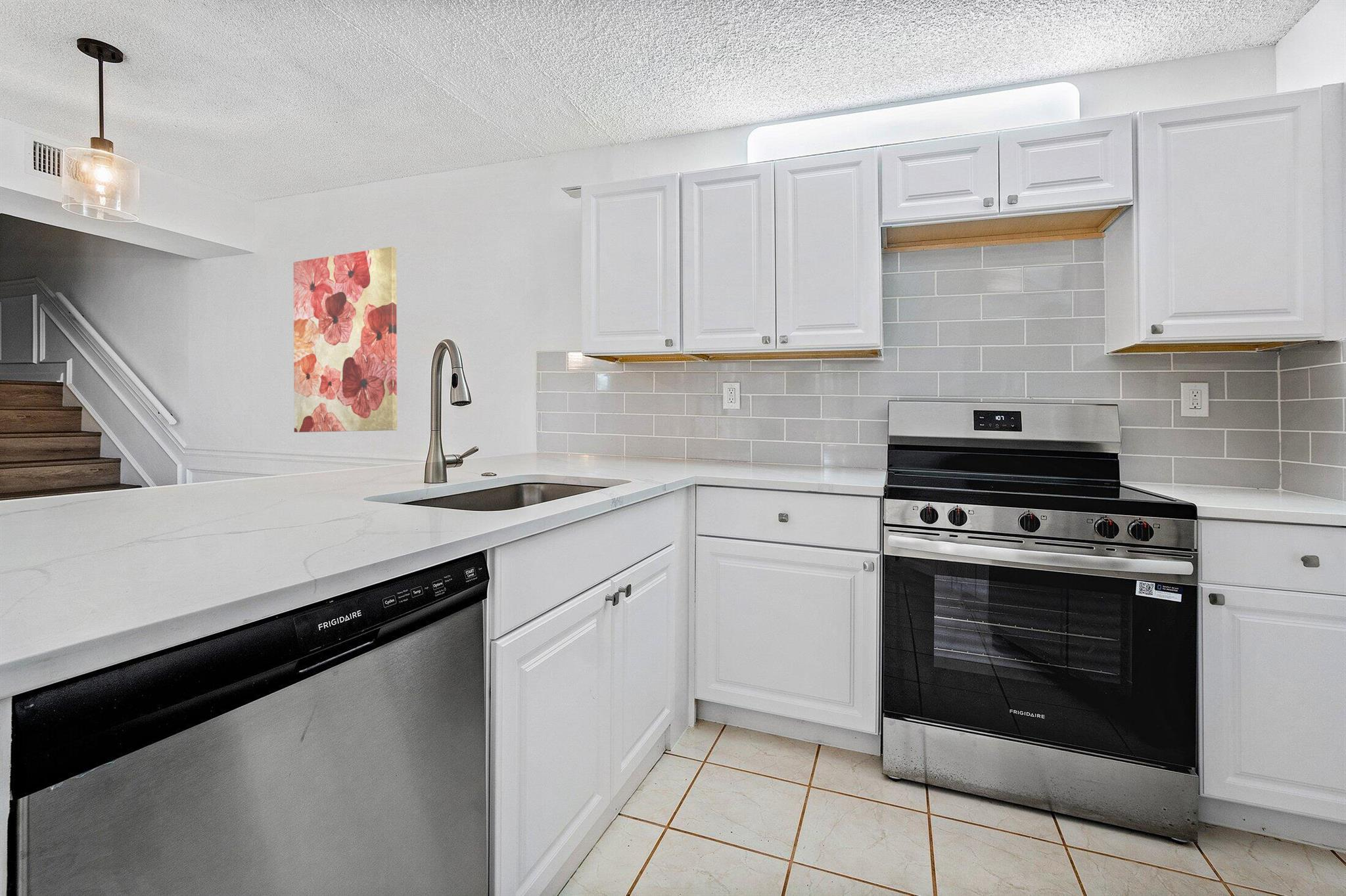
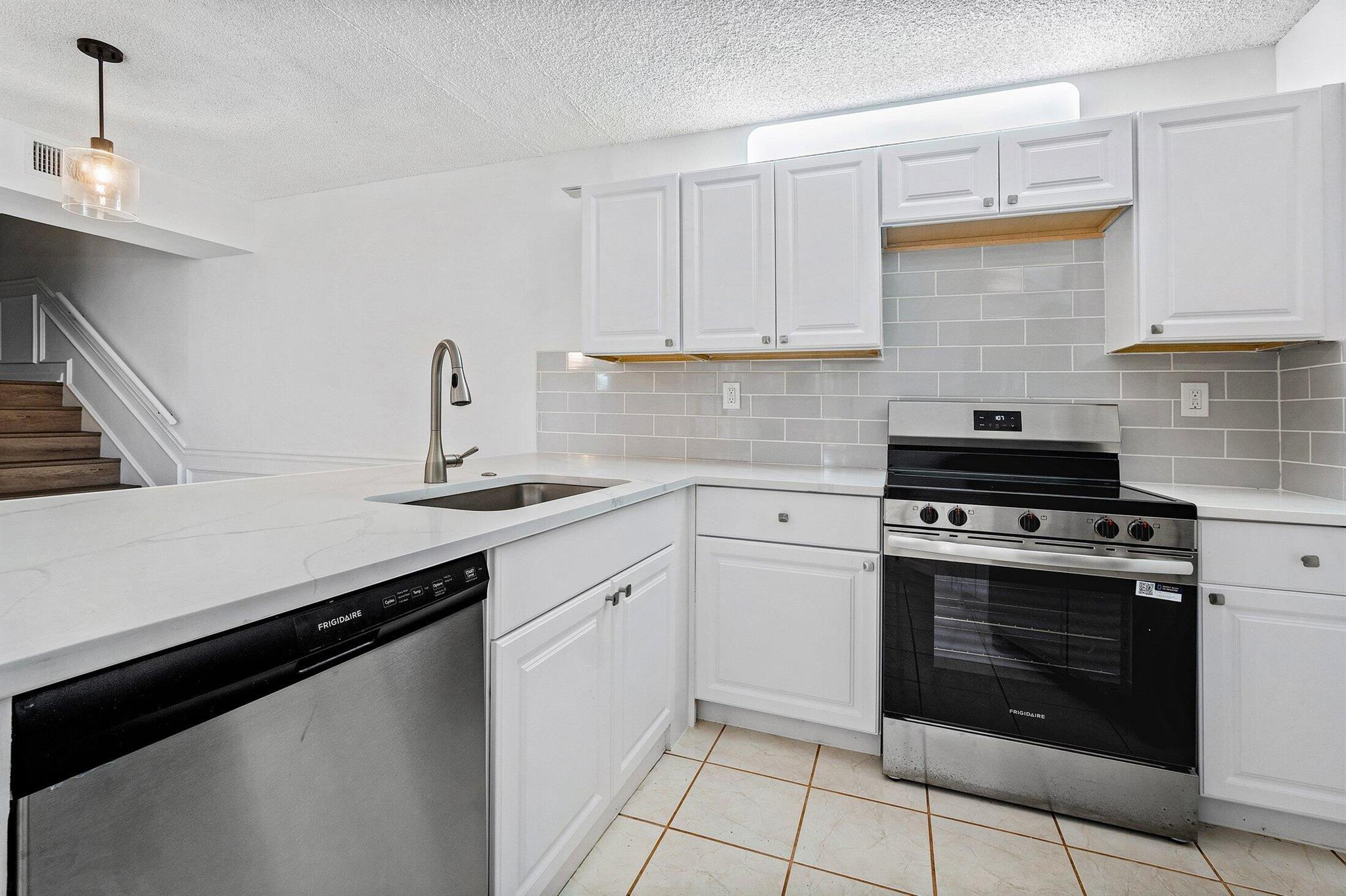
- wall art (343, 343)
